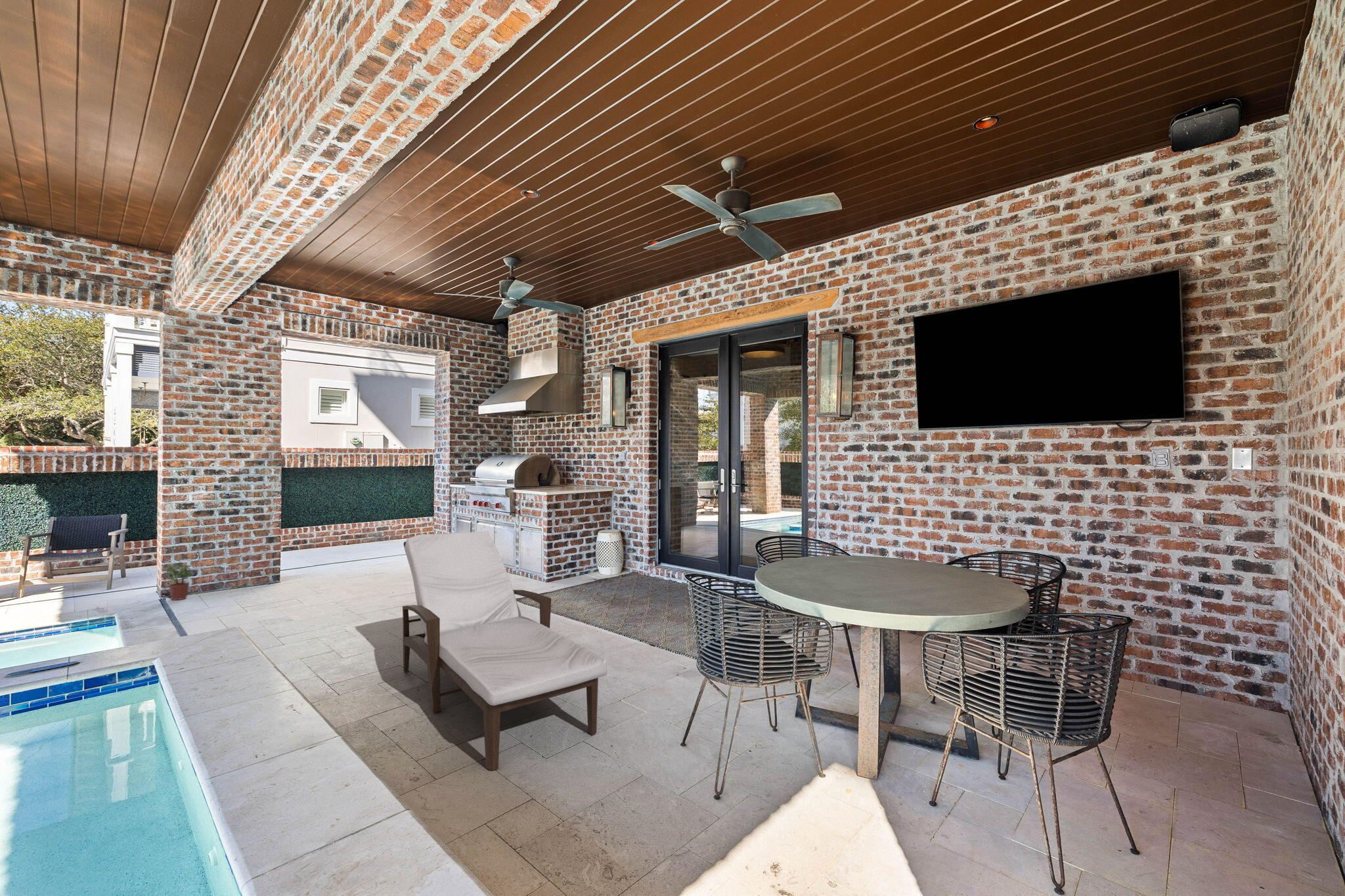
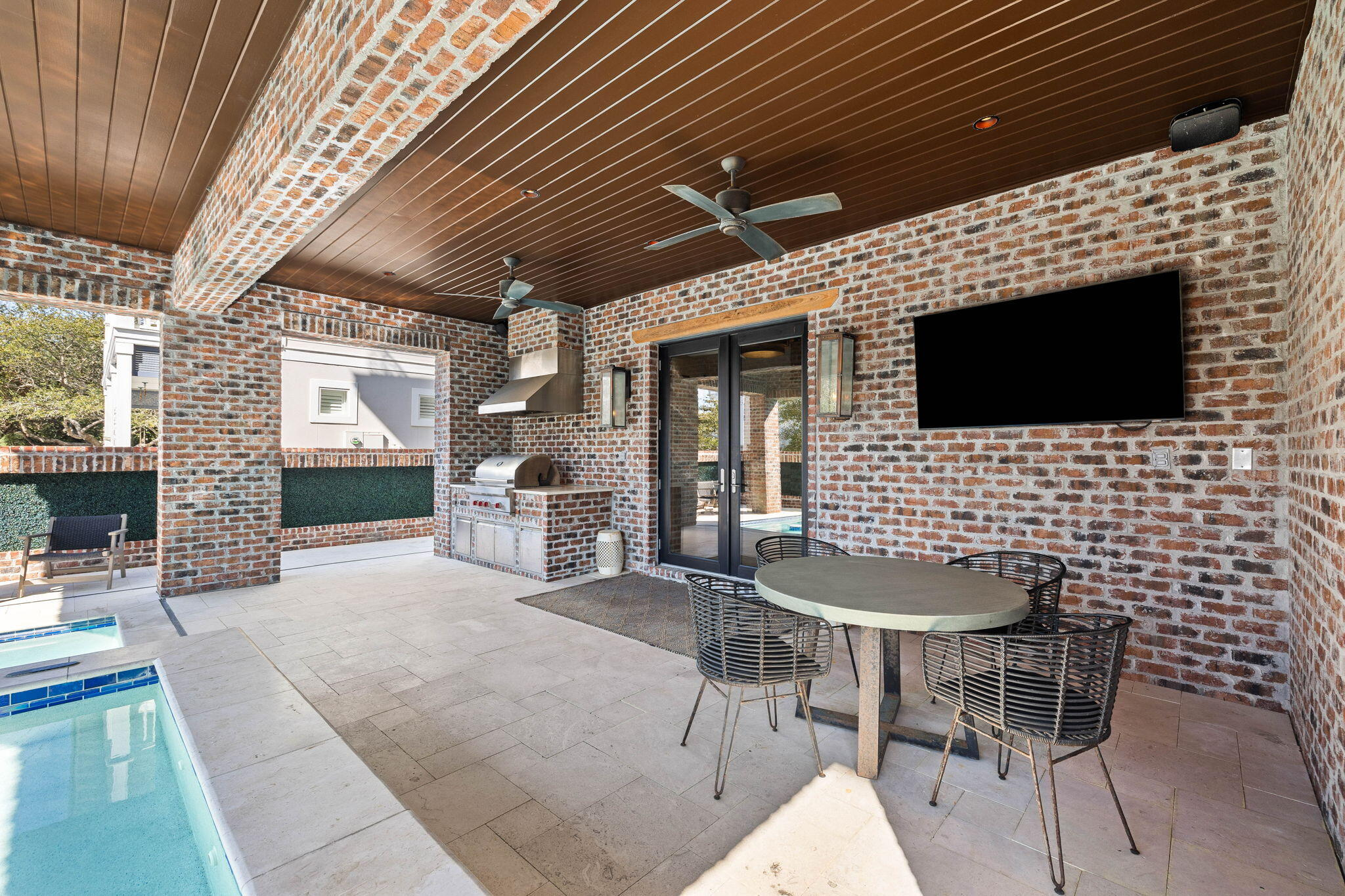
- potted plant (177, 580)
- chaise longue (487, 620)
